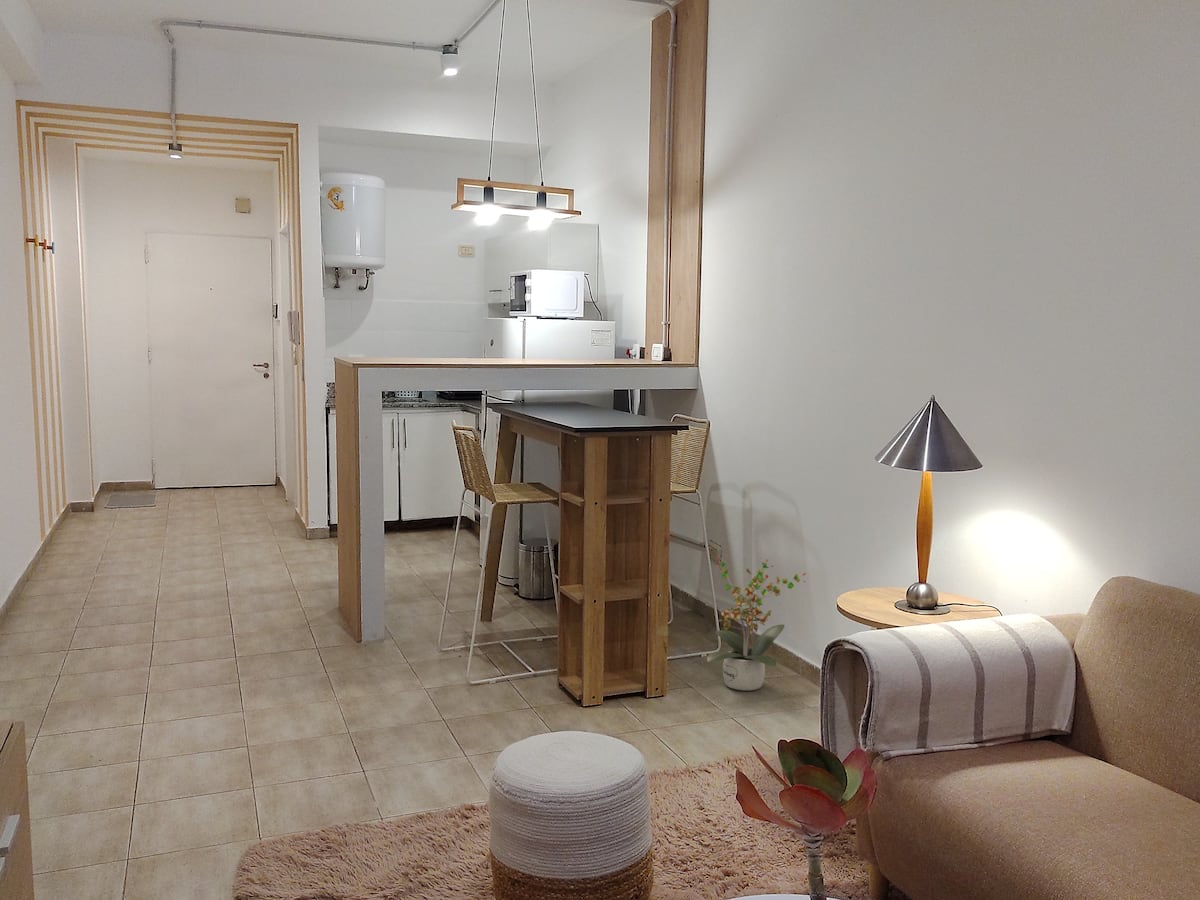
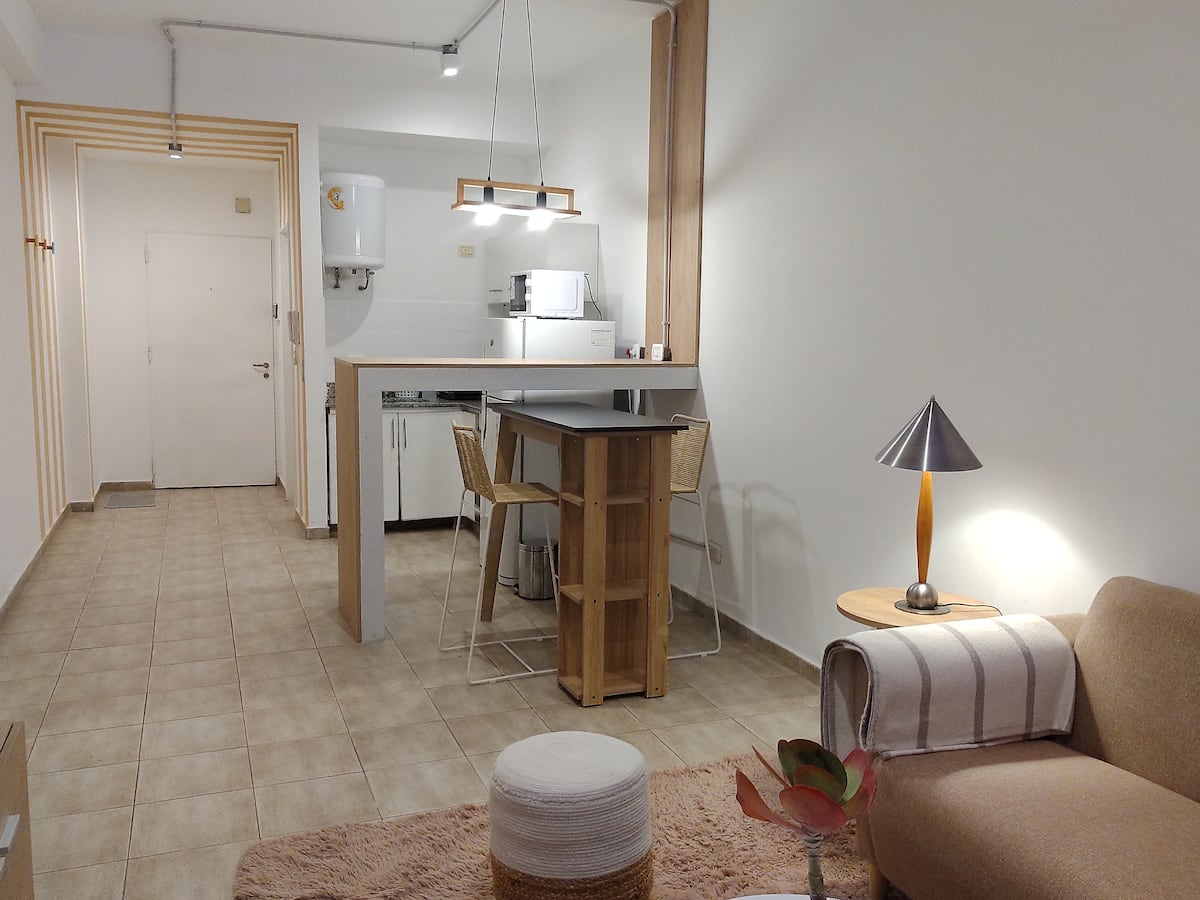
- potted plant (747, 624)
